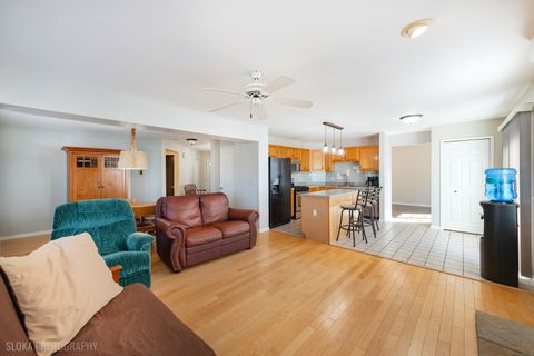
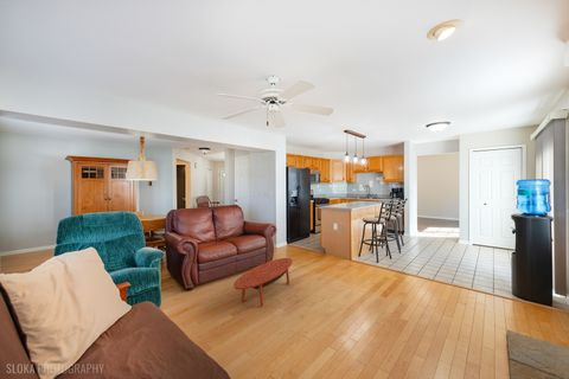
+ coffee table (267, 281)
